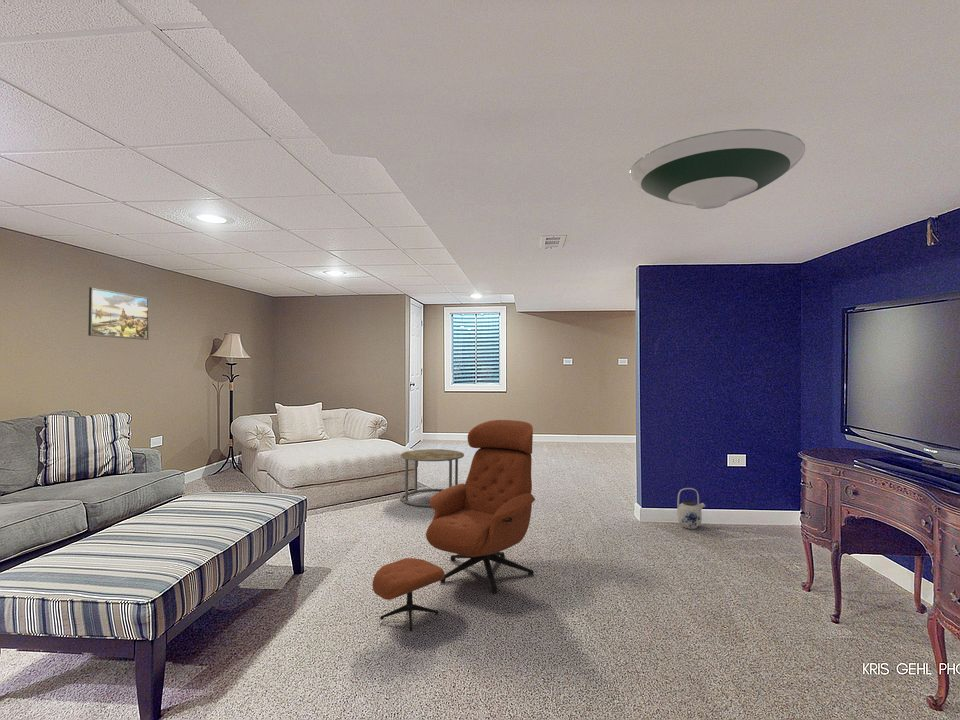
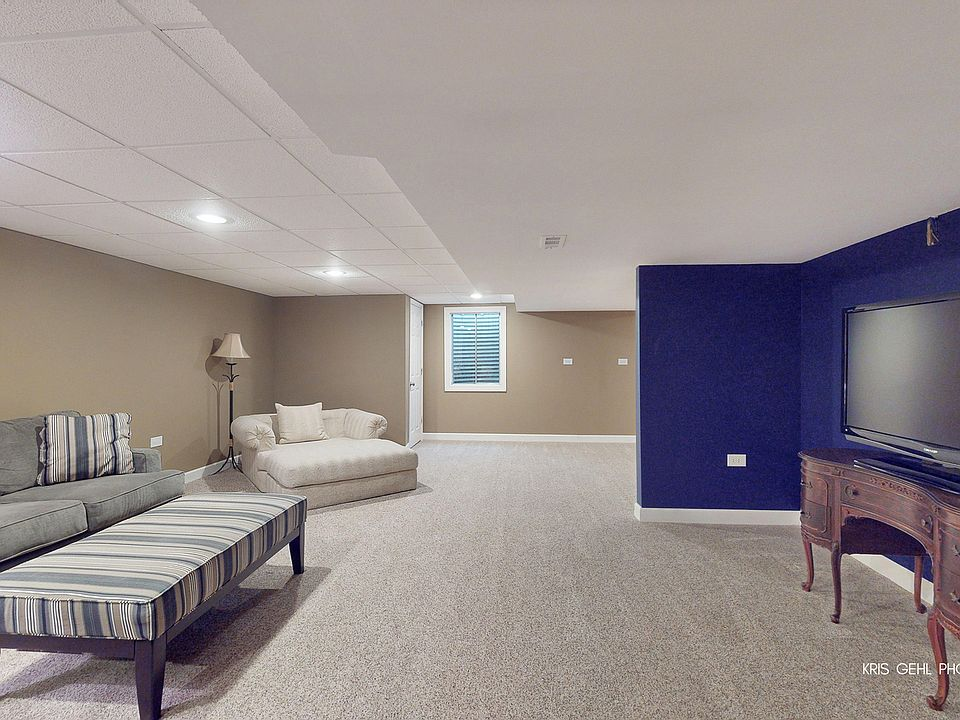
- side table (432, 489)
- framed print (121, 315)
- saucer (711, 185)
- teapot (691, 507)
- armchair (462, 506)
